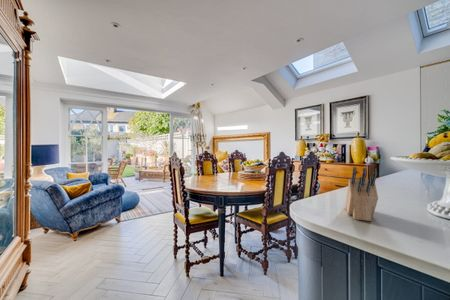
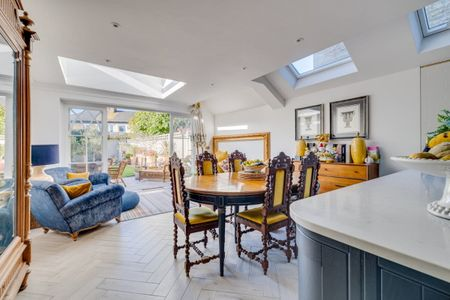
- knife block (360, 190)
